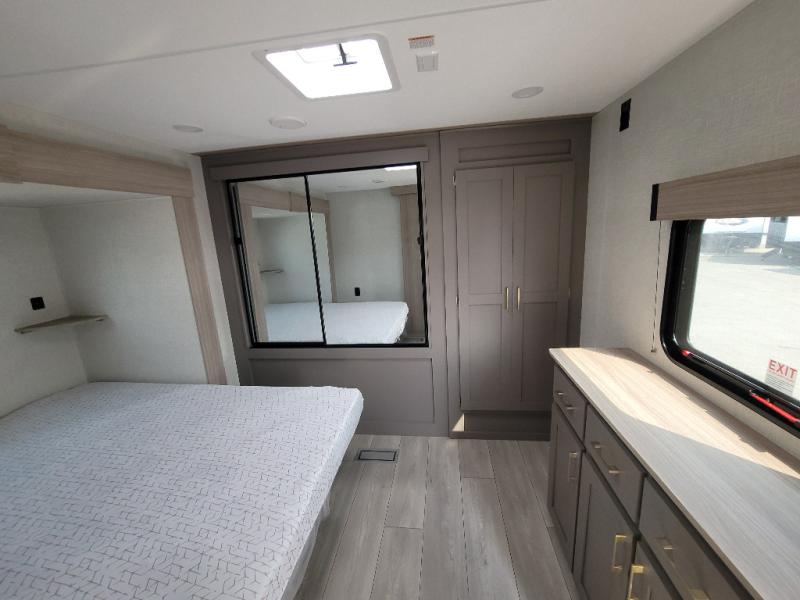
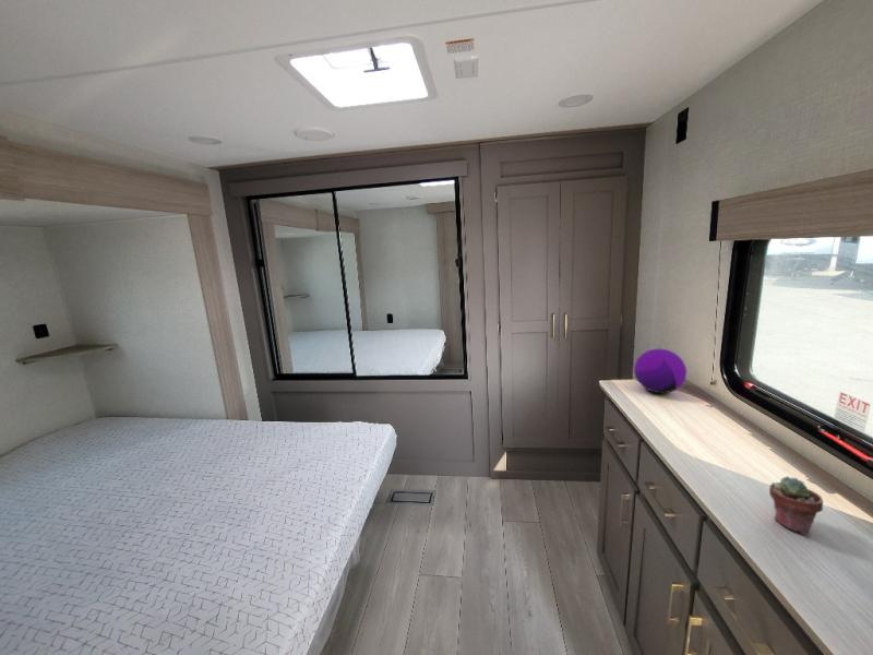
+ decorative orb (659, 370)
+ potted succulent (793, 501)
